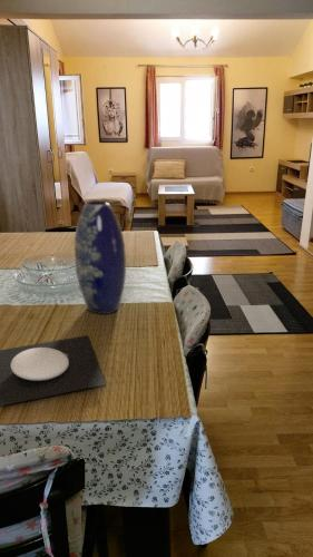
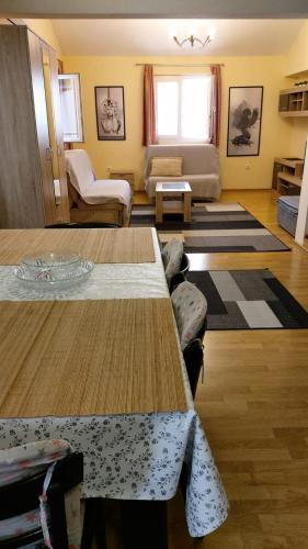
- vase (99, 257)
- plate (41, 361)
